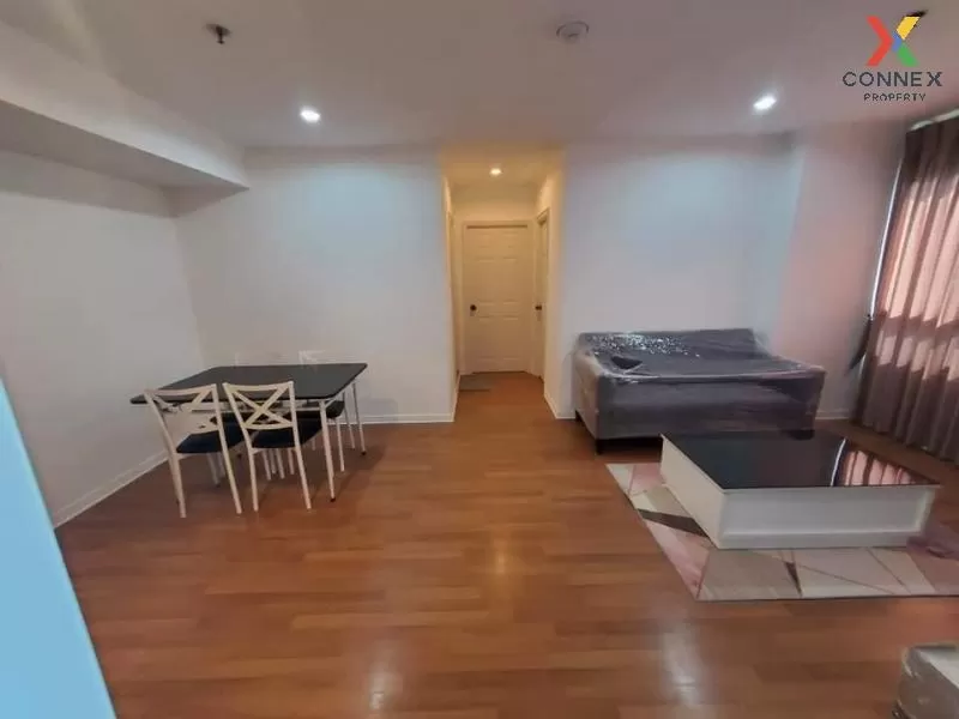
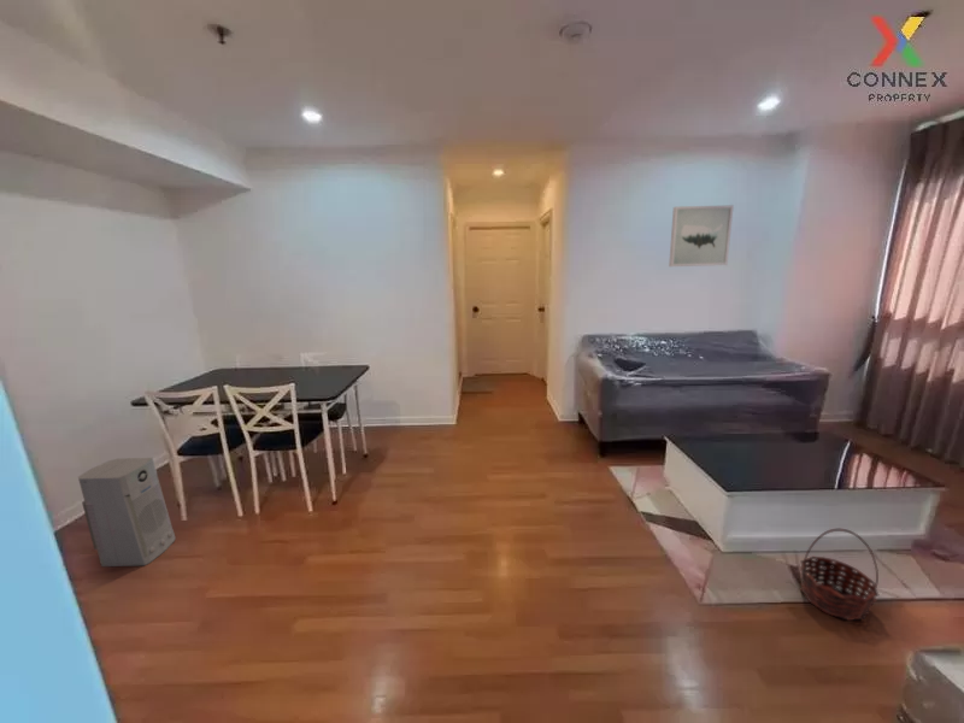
+ basket (839, 565)
+ wall art (700, 236)
+ air purifier (128, 510)
